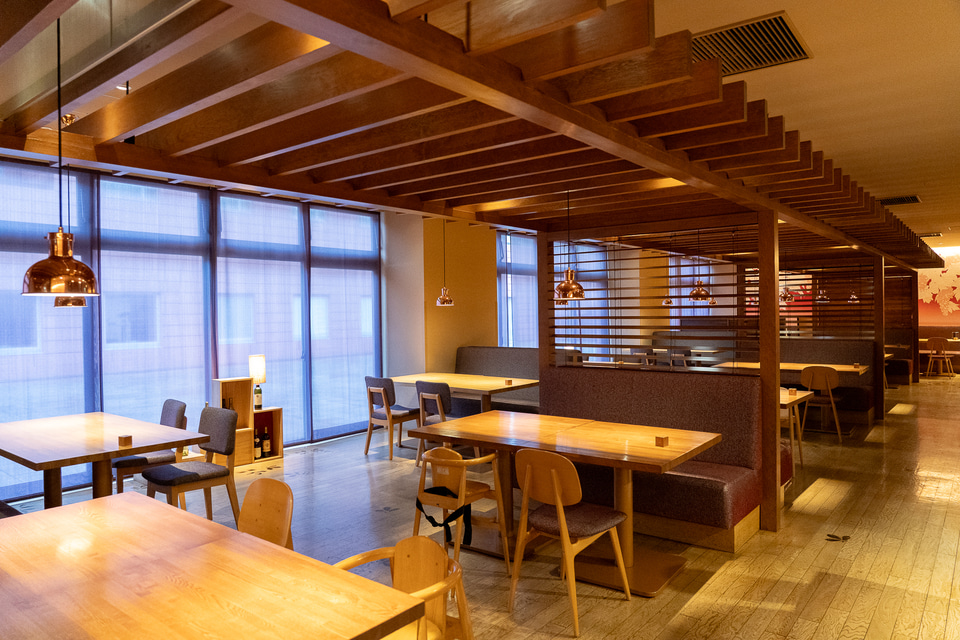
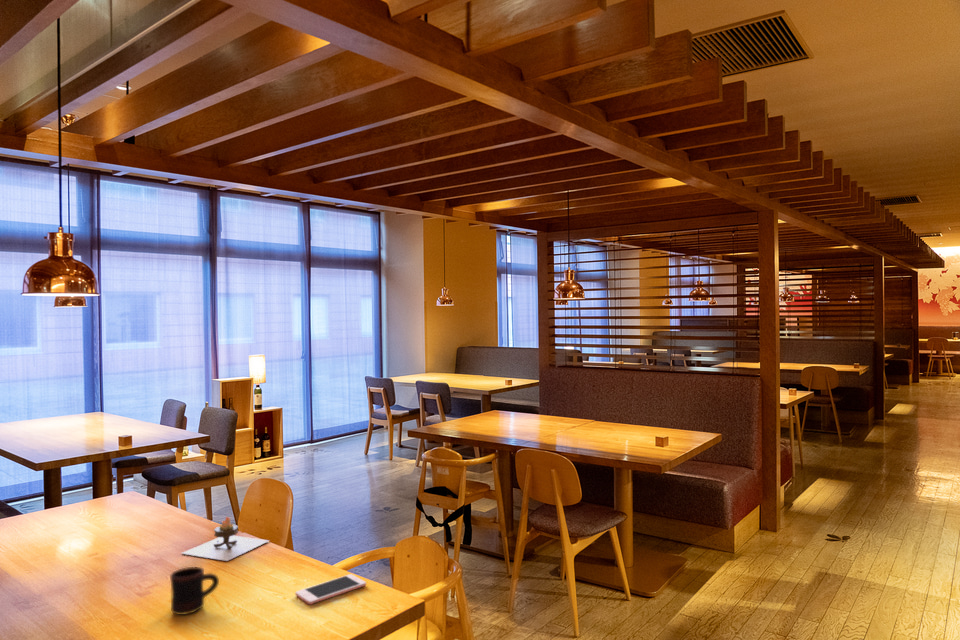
+ candle (226, 531)
+ mug (195, 589)
+ cell phone (331, 588)
